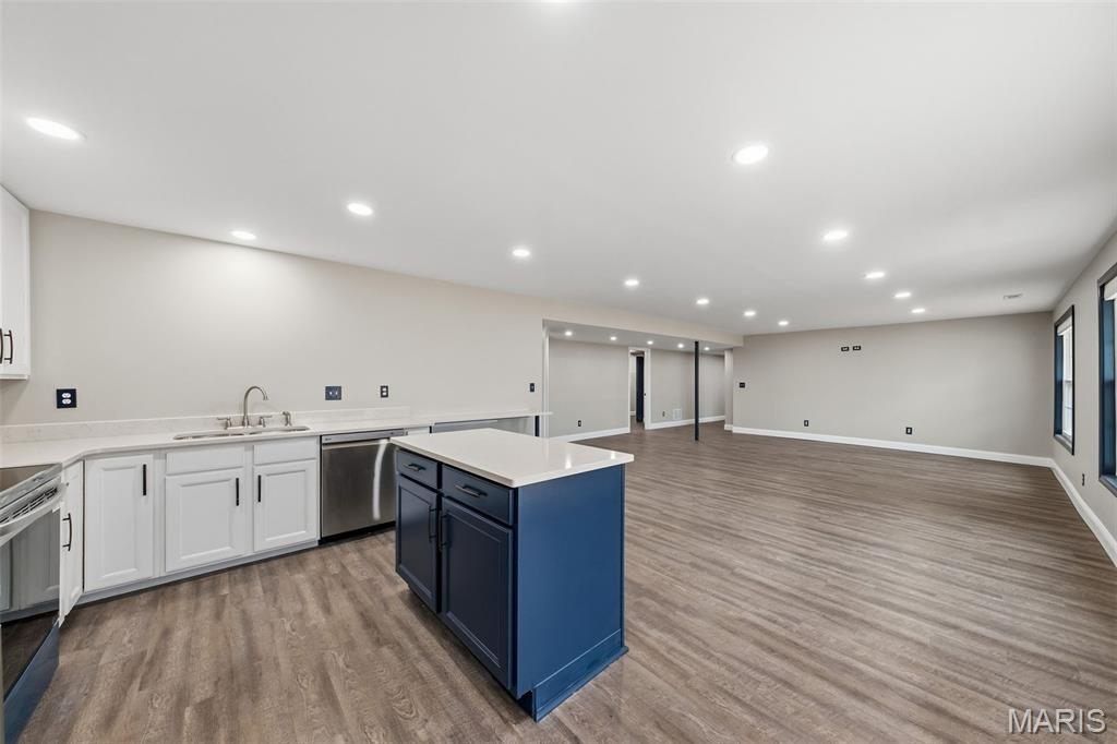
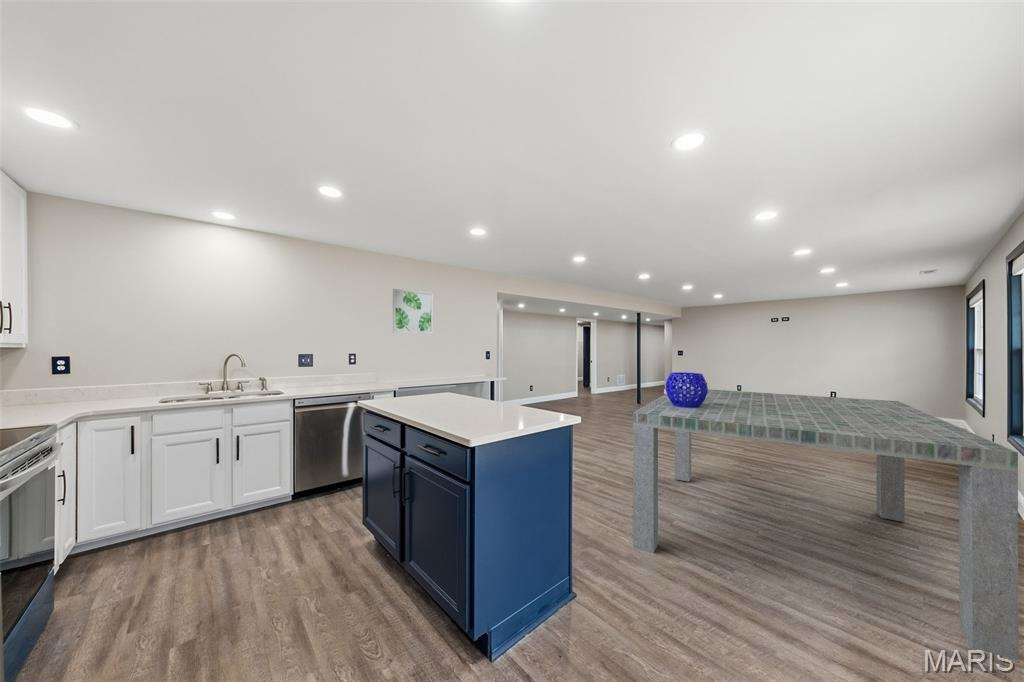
+ decorative bowl (686, 389)
+ dining table (778, 442)
+ wall art (413, 312)
